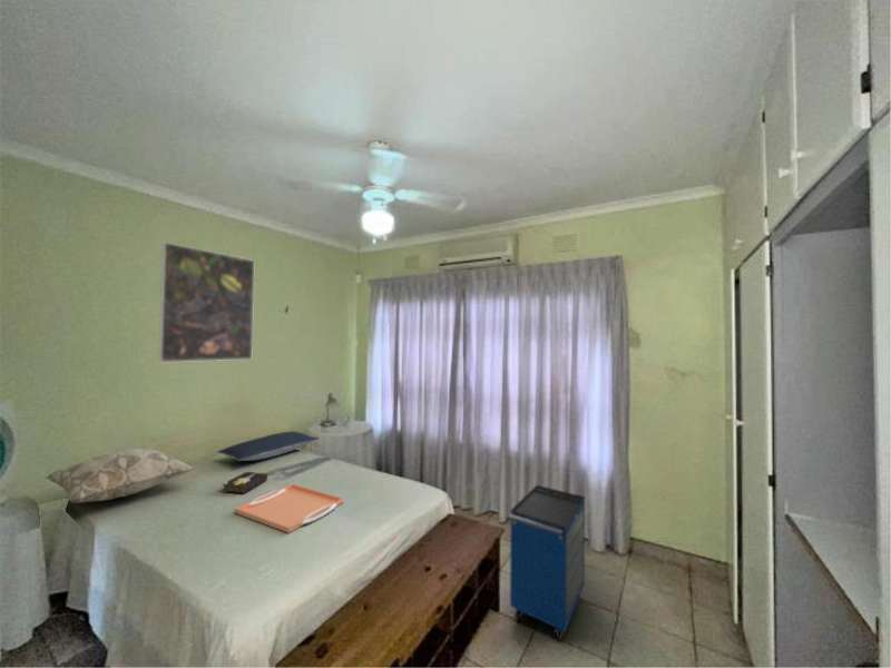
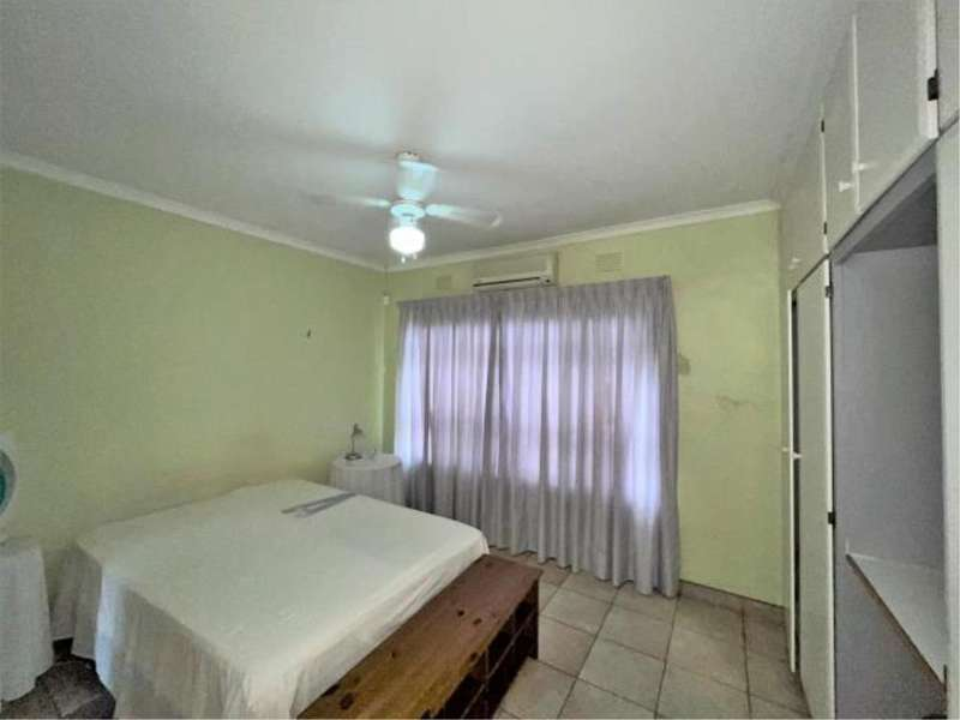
- serving tray (291, 504)
- cabinet (548, 557)
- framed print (210, 306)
- decorative pillow (124, 472)
- hardback book (245, 481)
- pillow (271, 444)
